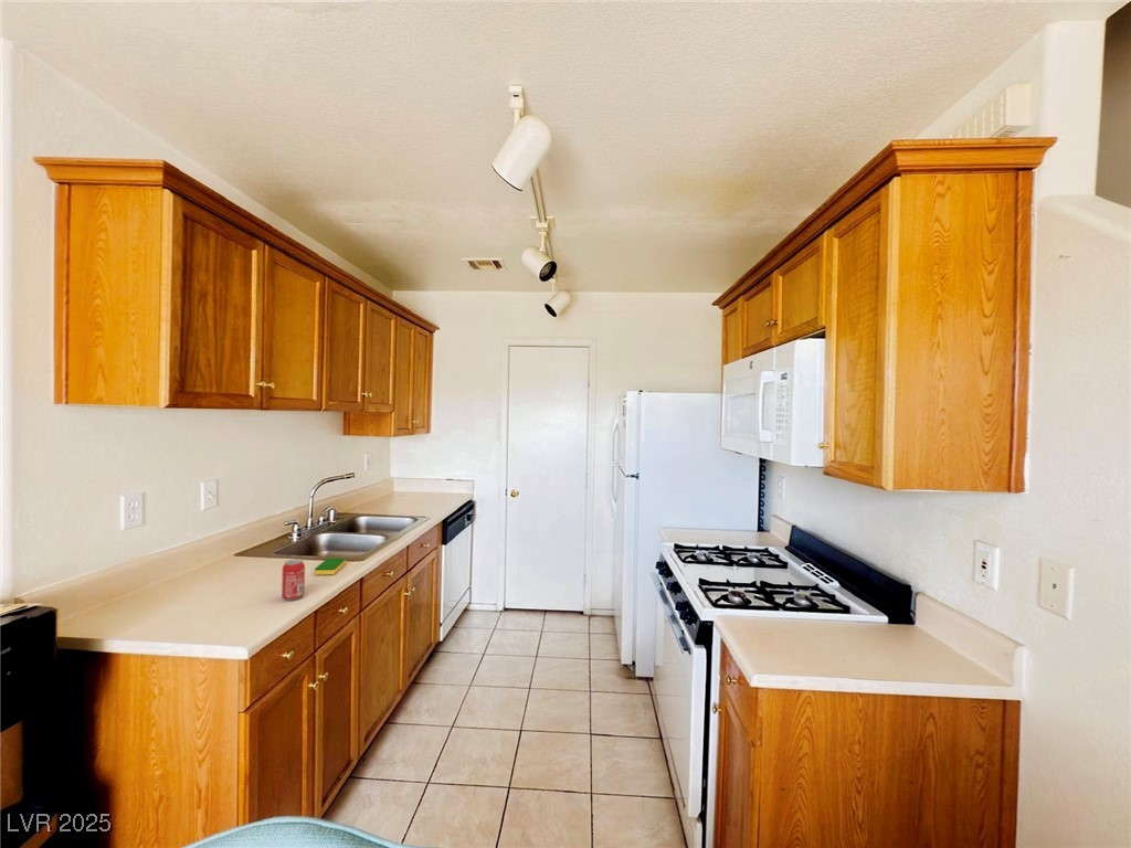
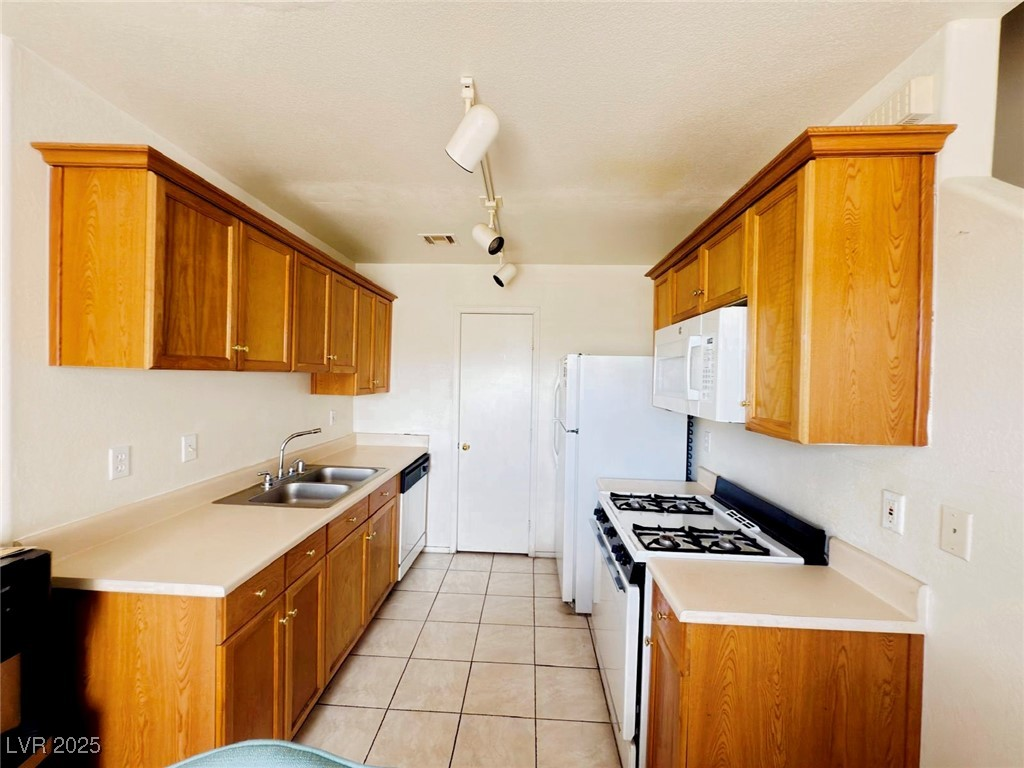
- beverage can (293, 579)
- dish sponge (330, 565)
